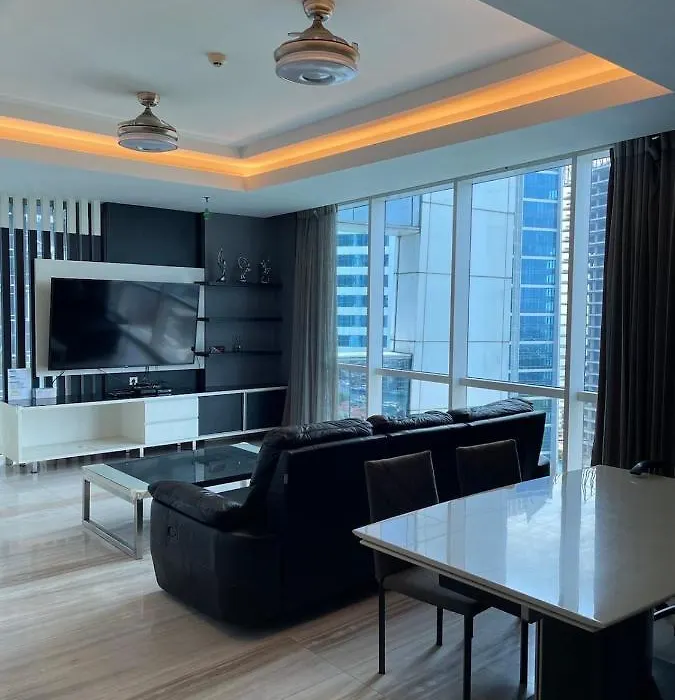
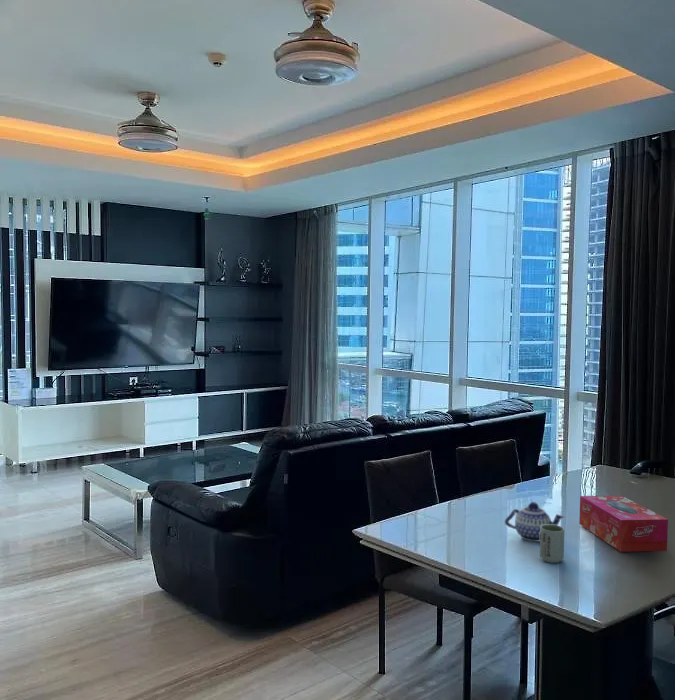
+ teapot (534, 520)
+ tissue box (620, 521)
+ cup (551, 543)
